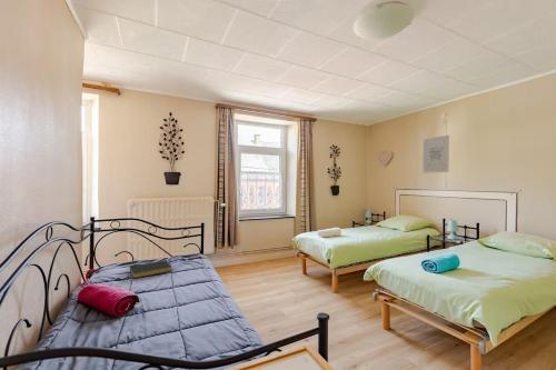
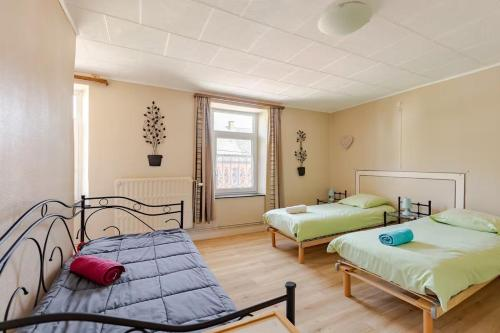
- hardback book (150, 268)
- wall art (435, 154)
